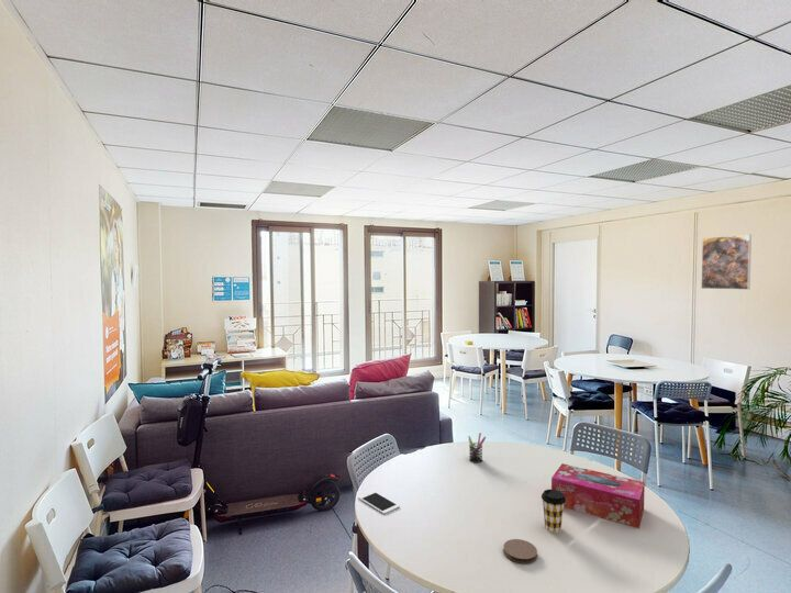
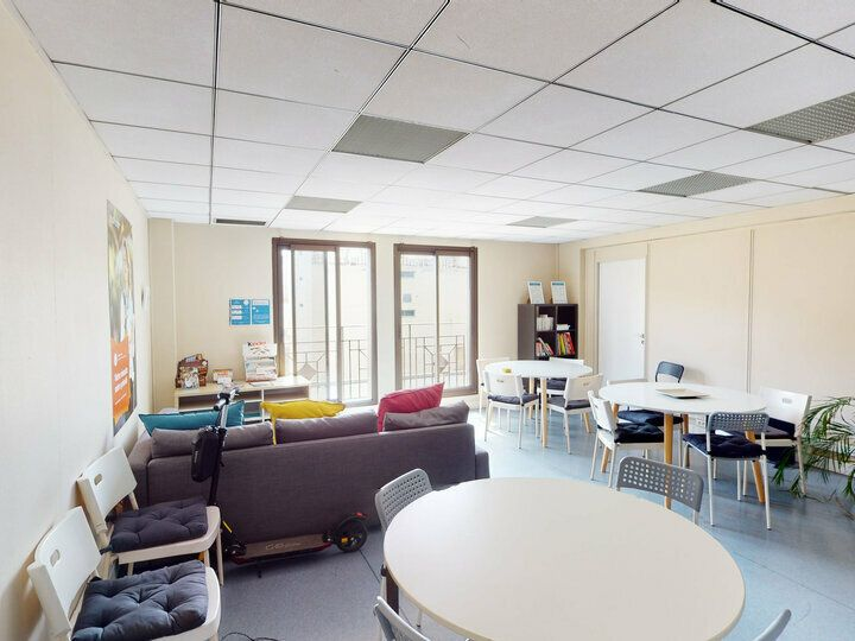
- tissue box (597, 493)
- pen holder (475, 446)
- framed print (725, 262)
- coaster (520, 550)
- cell phone (378, 502)
- coffee cup (553, 511)
